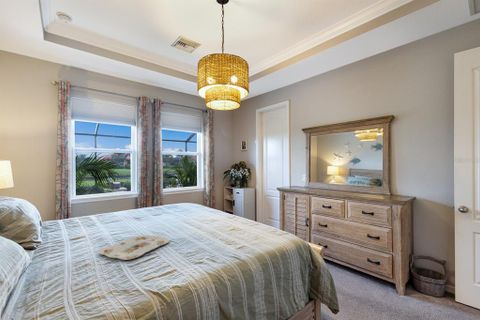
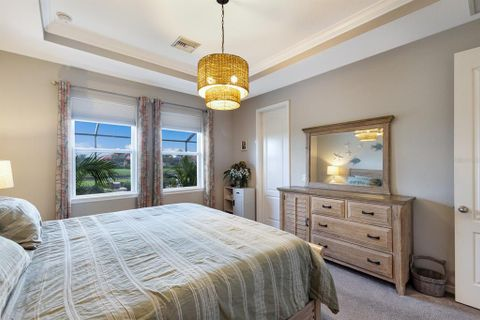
- serving tray (136, 246)
